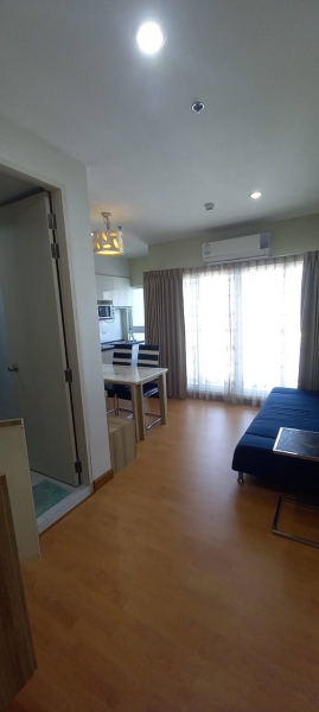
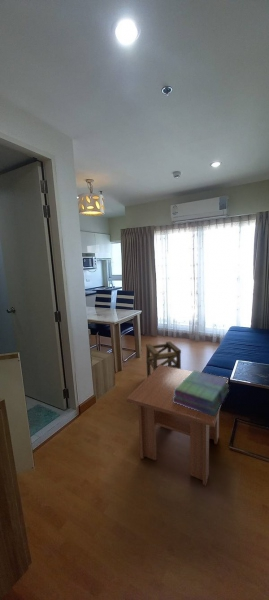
+ stool (163, 364)
+ coffee table (181, 417)
+ stack of books (201, 389)
